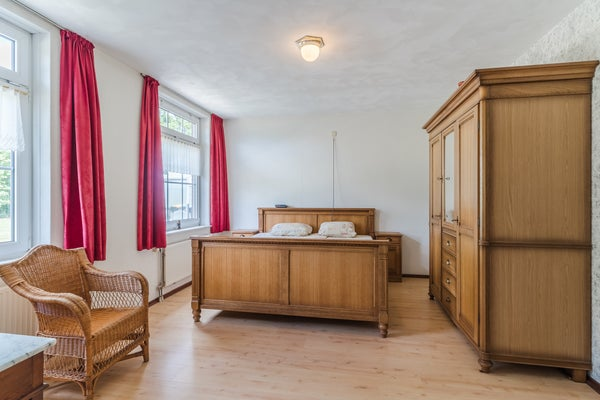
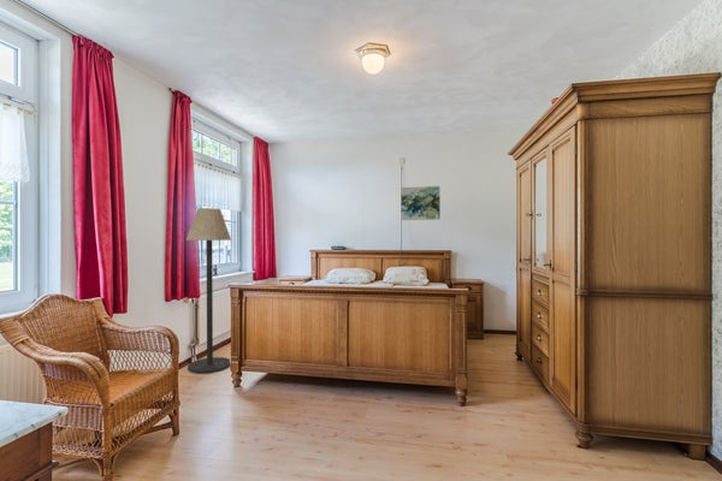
+ wall art (420, 203)
+ floor lamp (209, 287)
